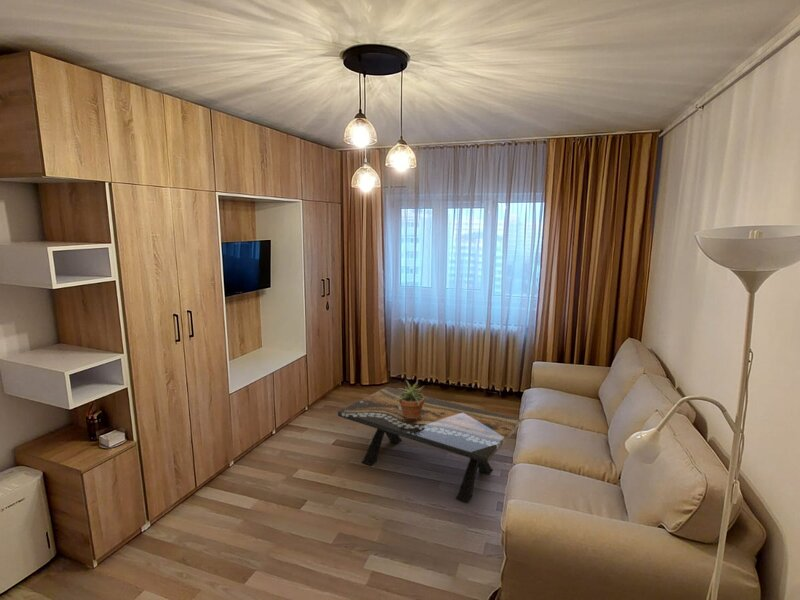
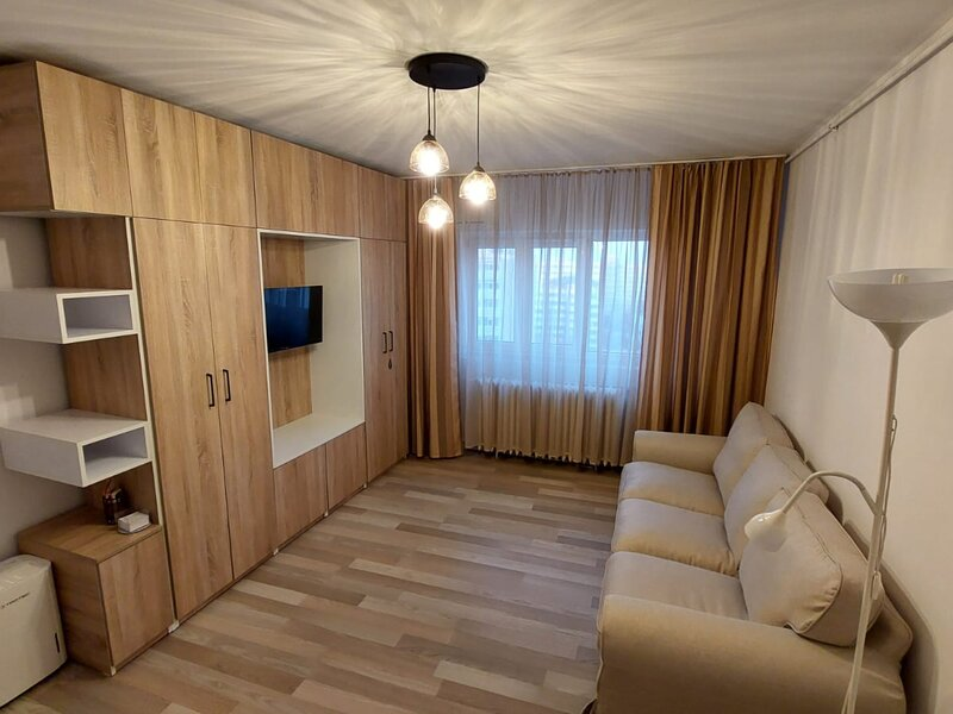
- coffee table (426, 440)
- potted plant (412, 398)
